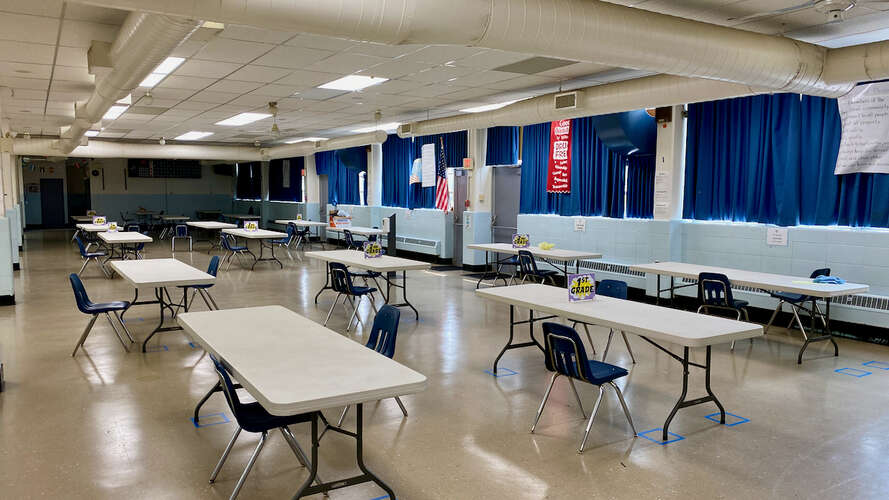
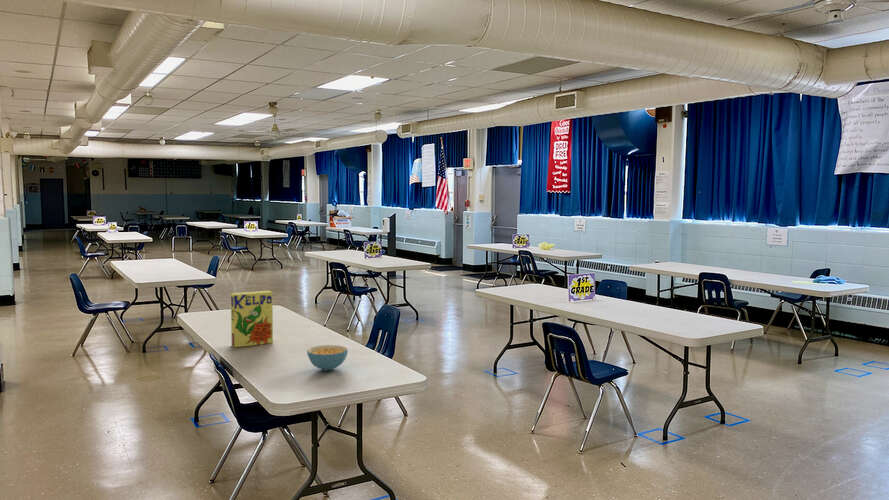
+ cereal bowl (327, 359)
+ cereal box (252, 318)
